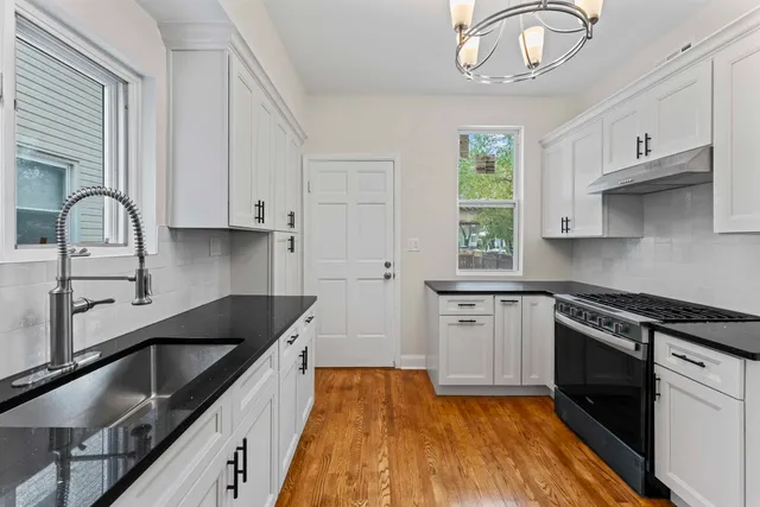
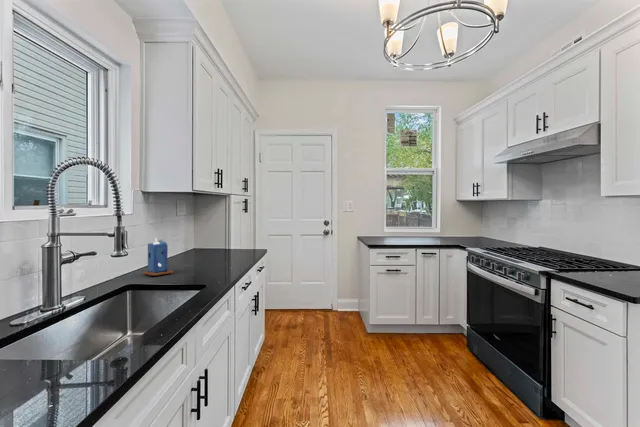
+ candle (158, 255)
